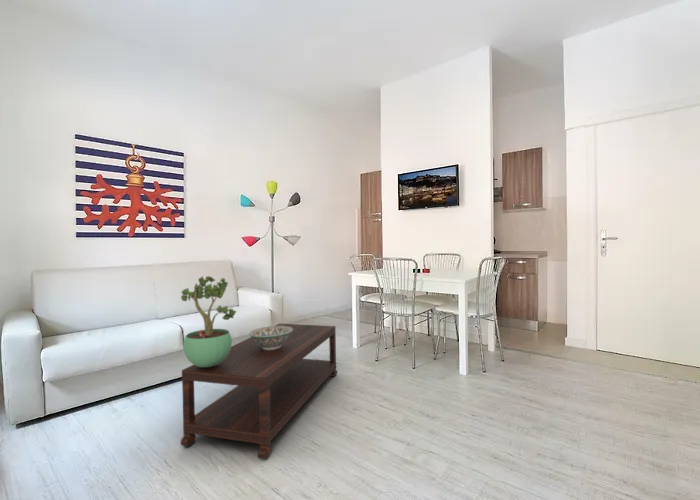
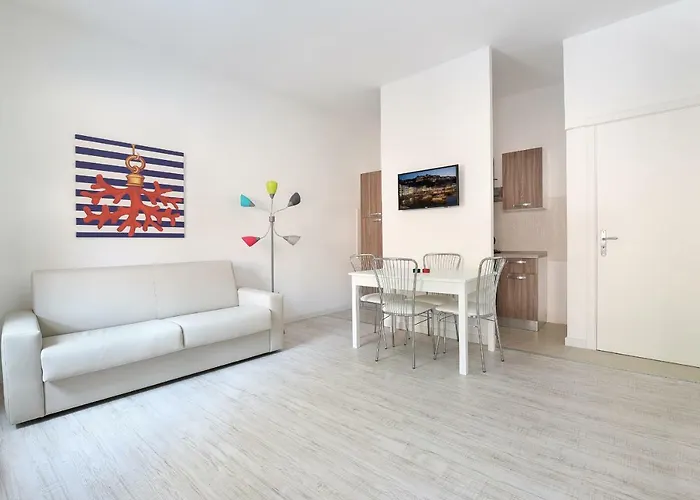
- potted plant (205, 321)
- coffee table (274, 373)
- decorative bowl (271, 338)
